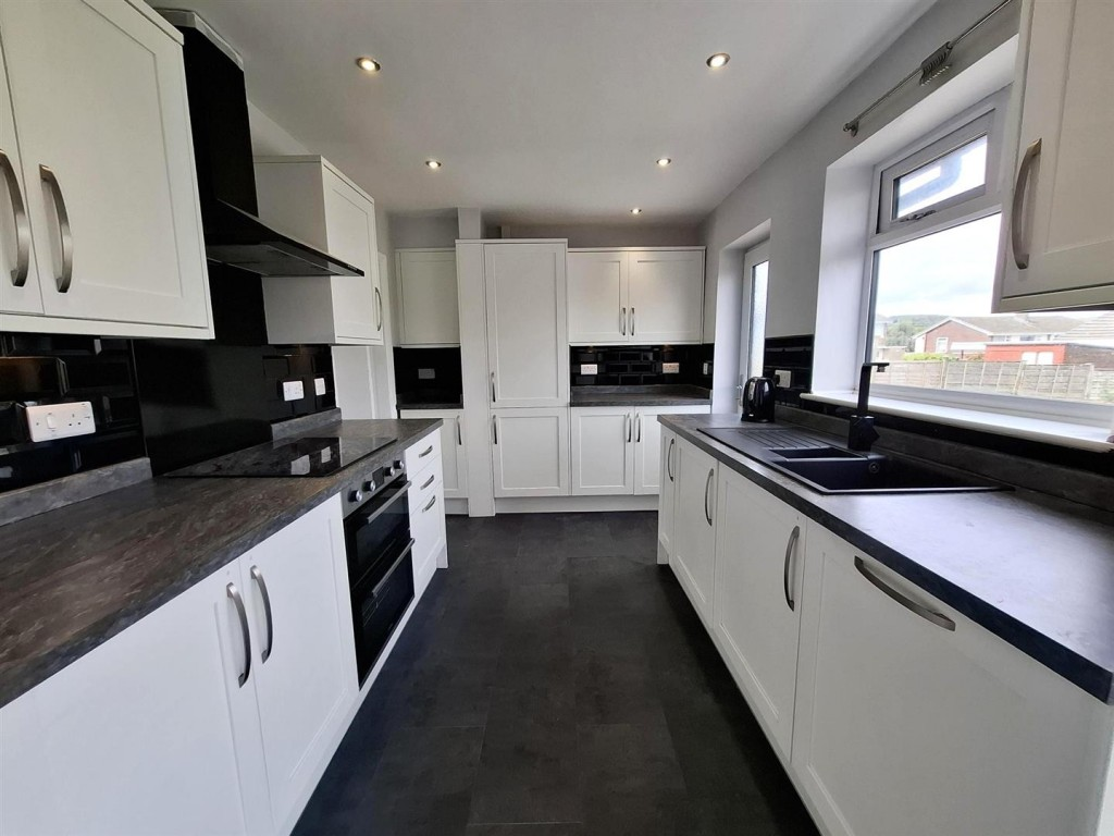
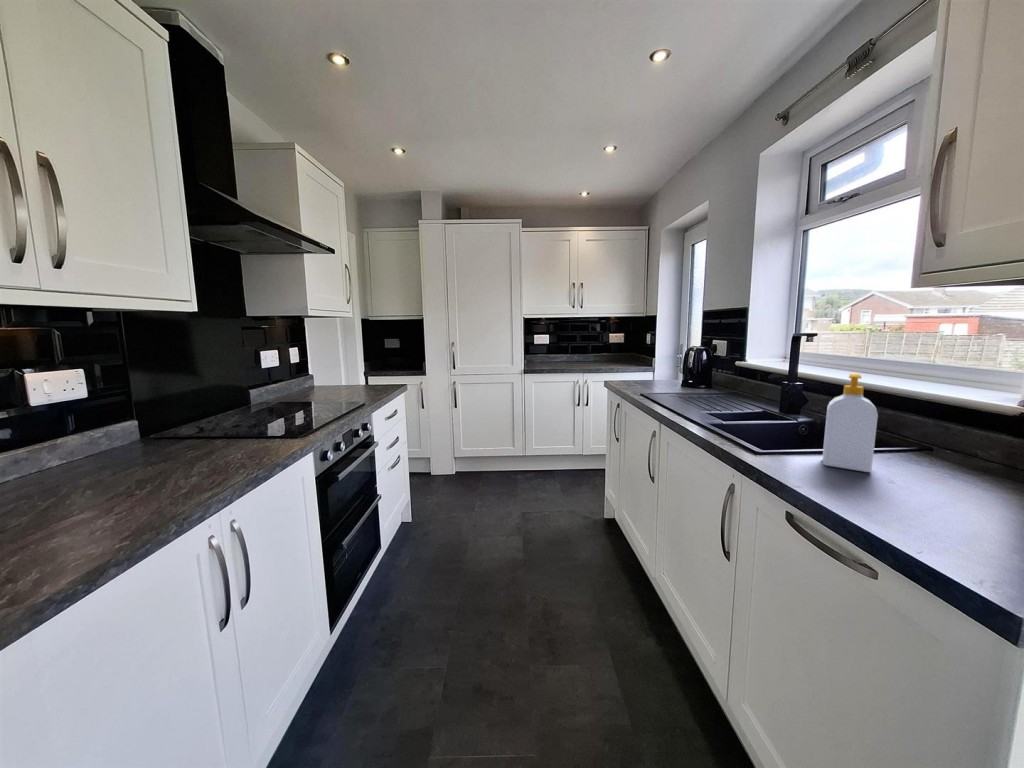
+ soap bottle (850, 420)
